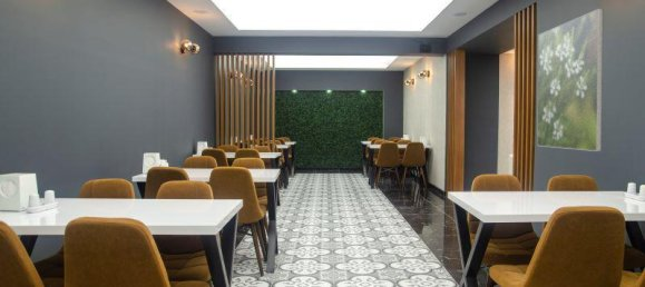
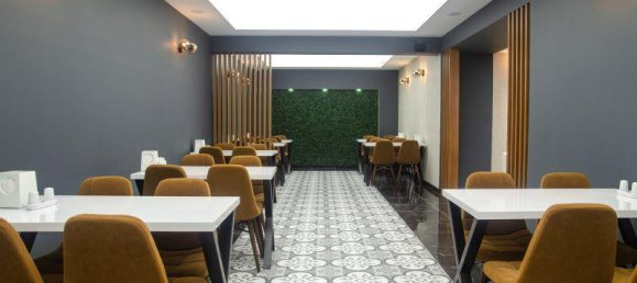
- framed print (566, 86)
